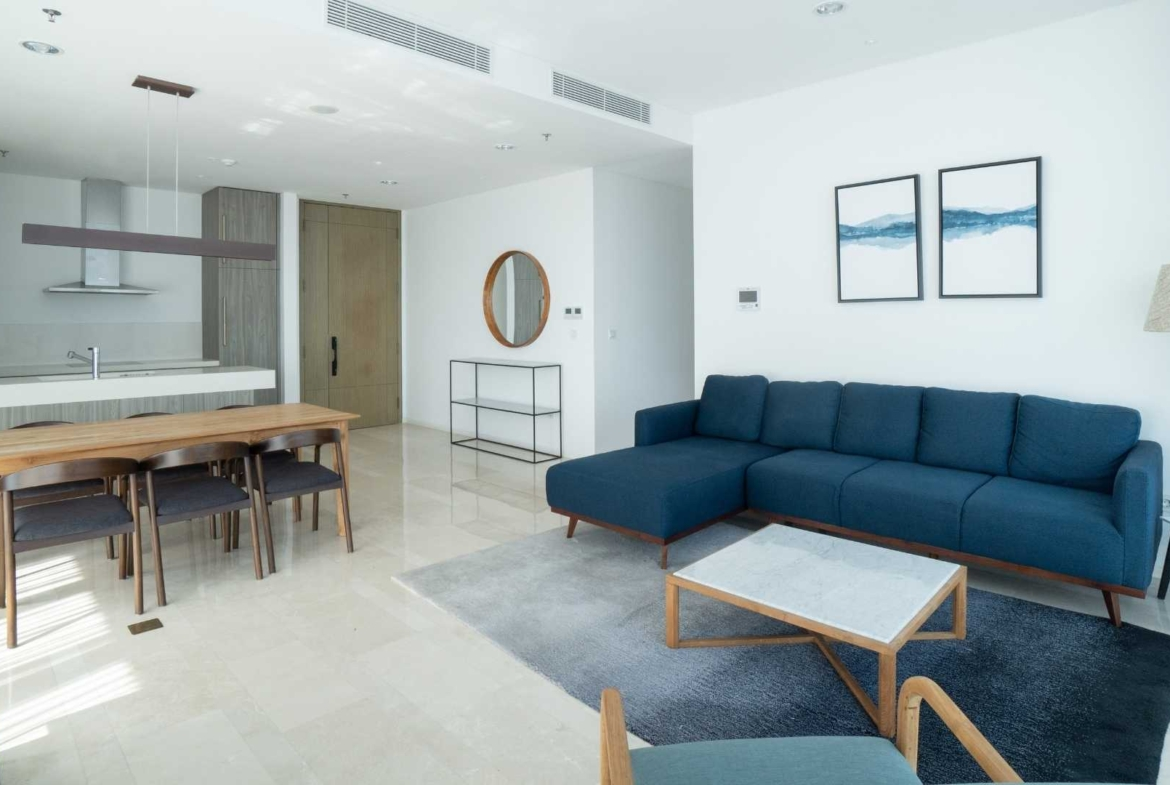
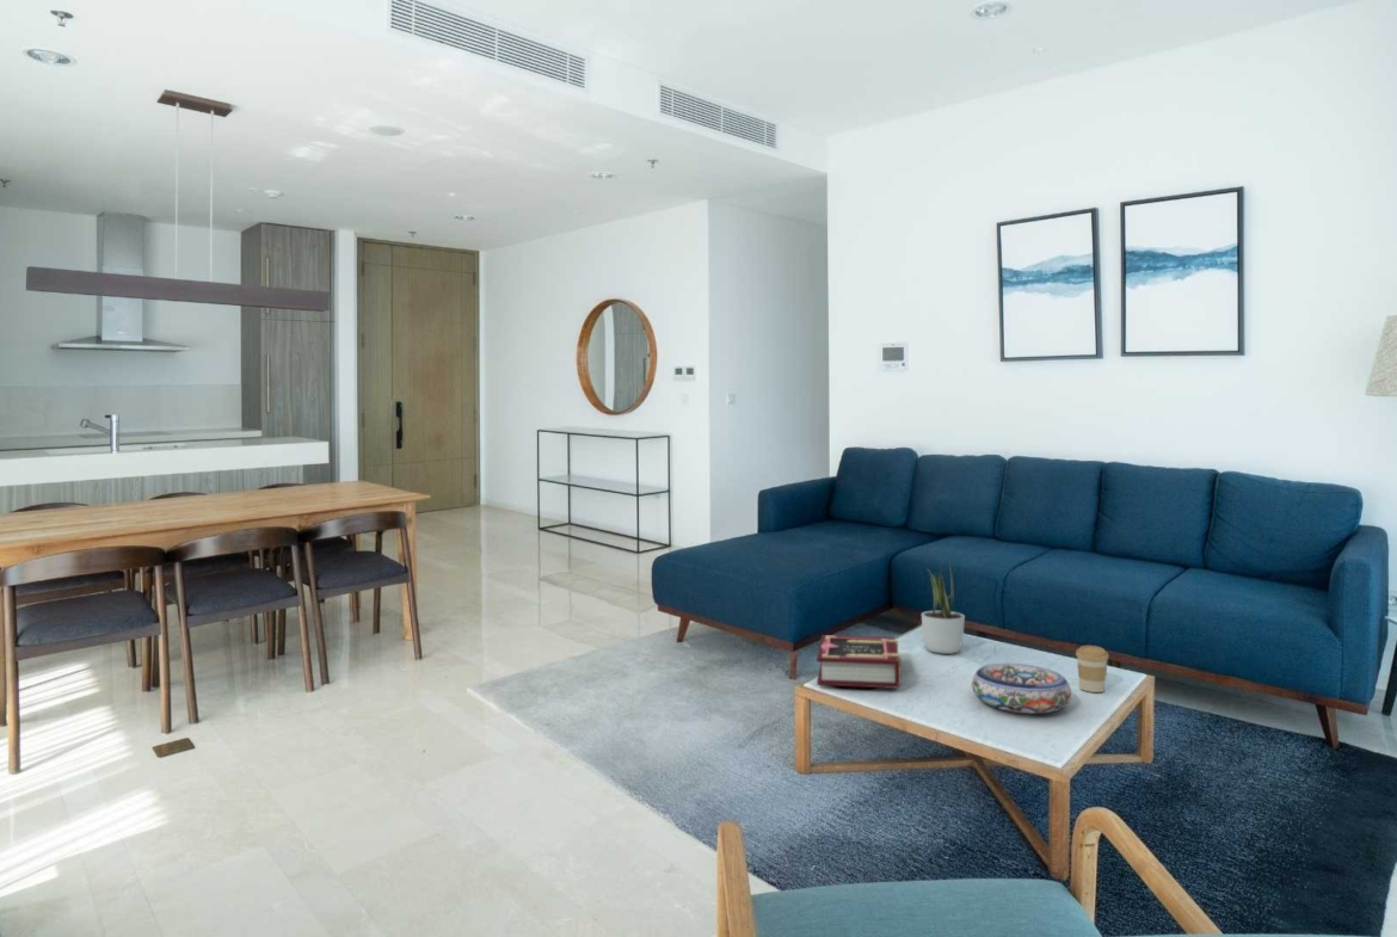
+ coffee cup (1091, 668)
+ book (858, 658)
+ bowl (1020, 688)
+ potted plant (942, 602)
